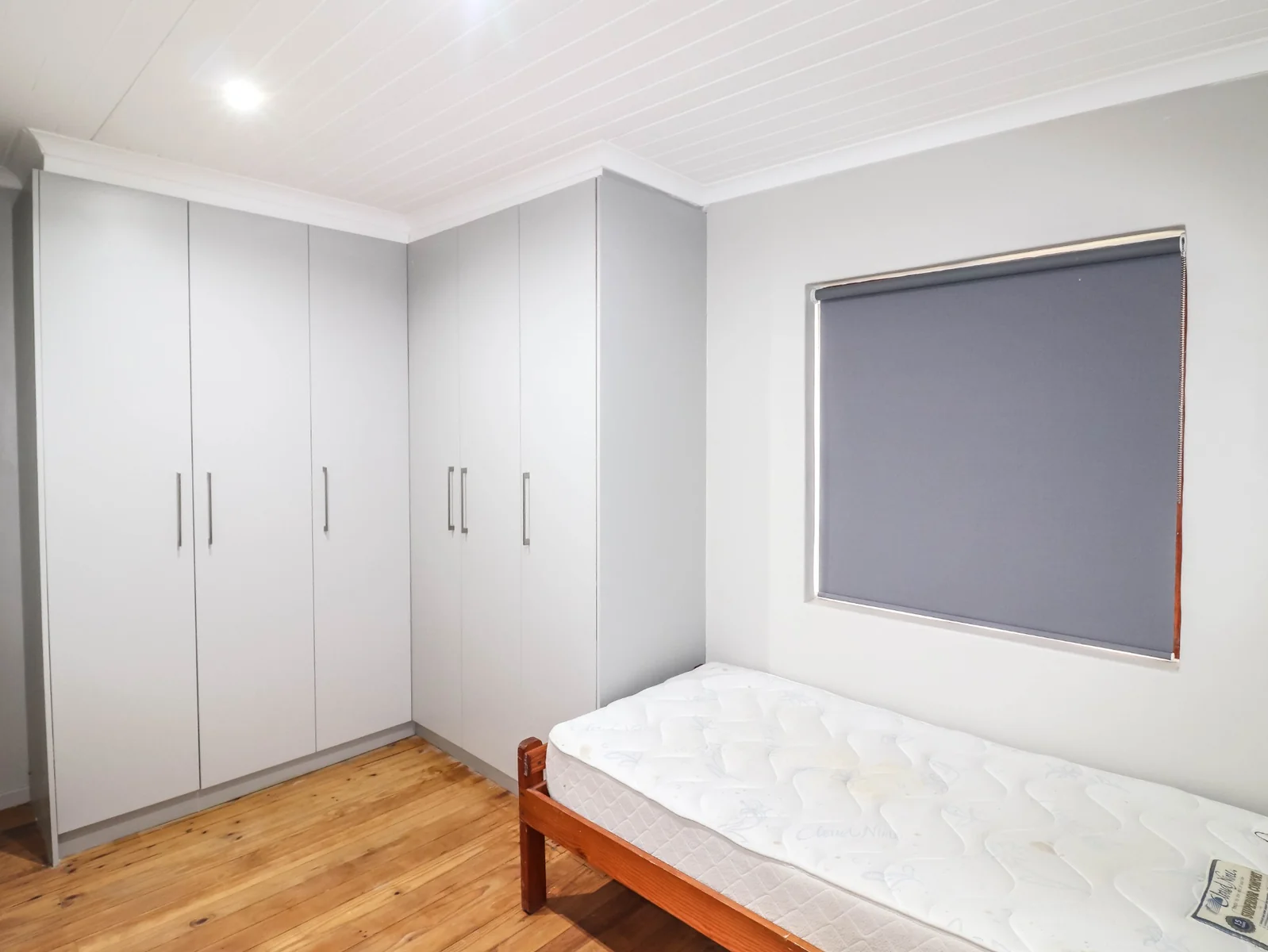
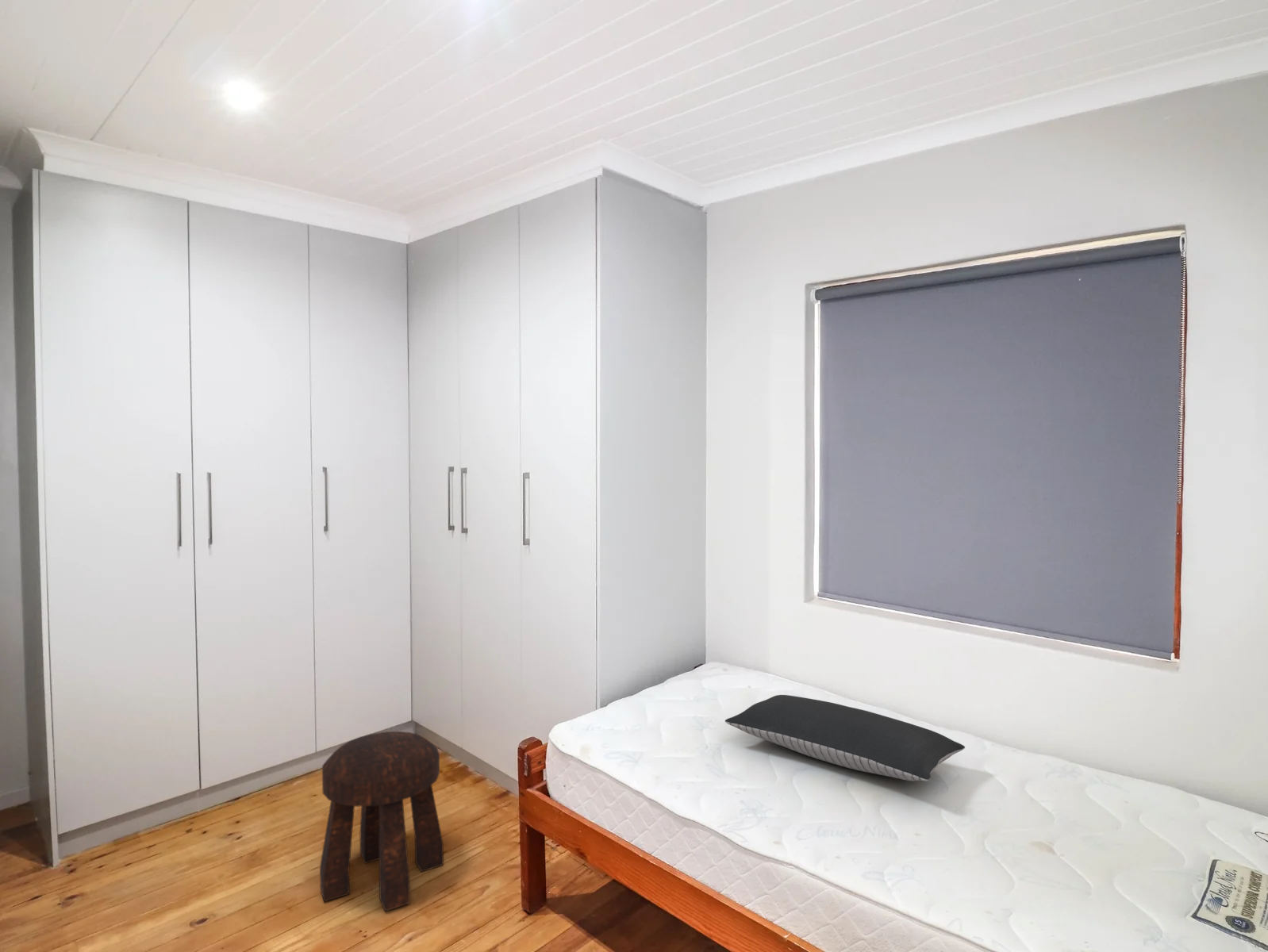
+ pillow (840, 734)
+ stool (382, 811)
